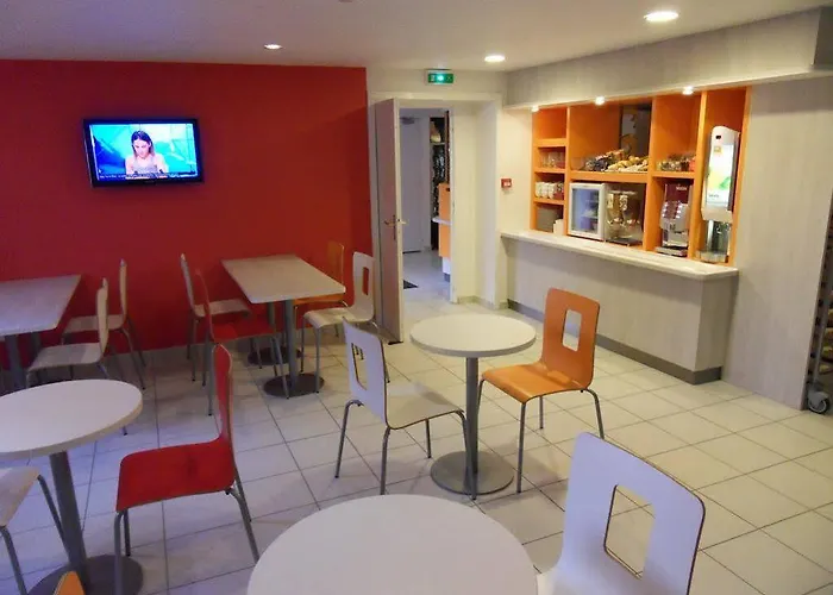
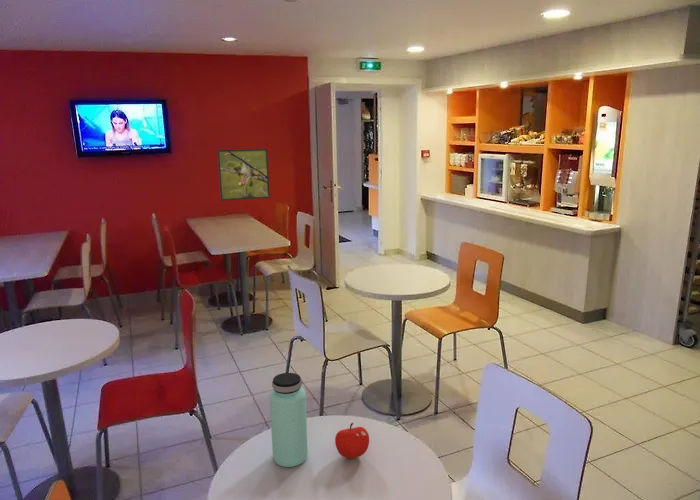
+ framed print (244, 174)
+ bottle (288, 418)
+ fruit (352, 440)
